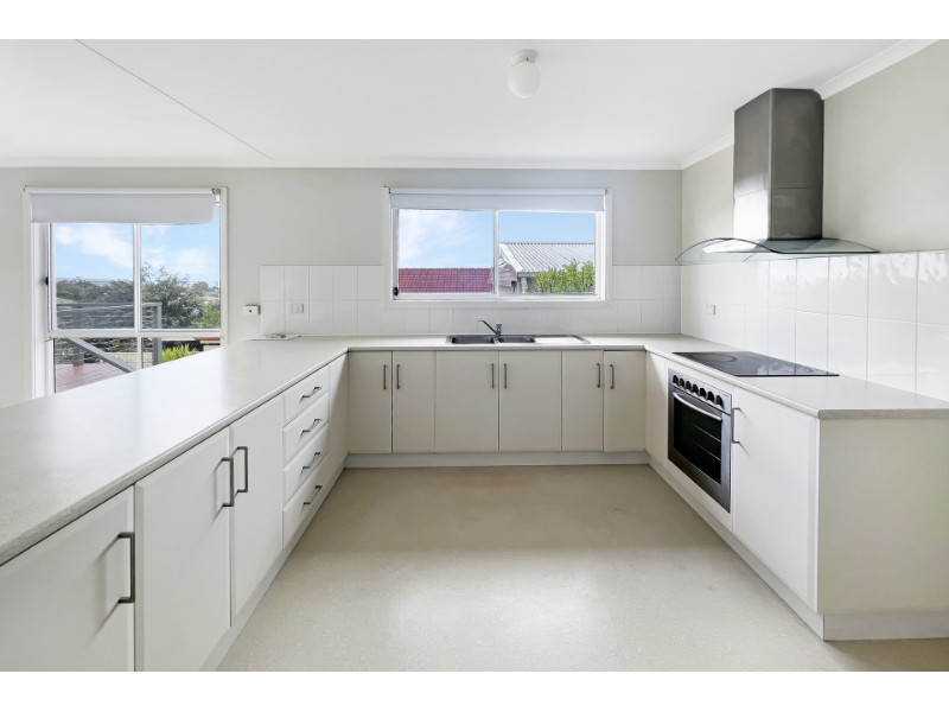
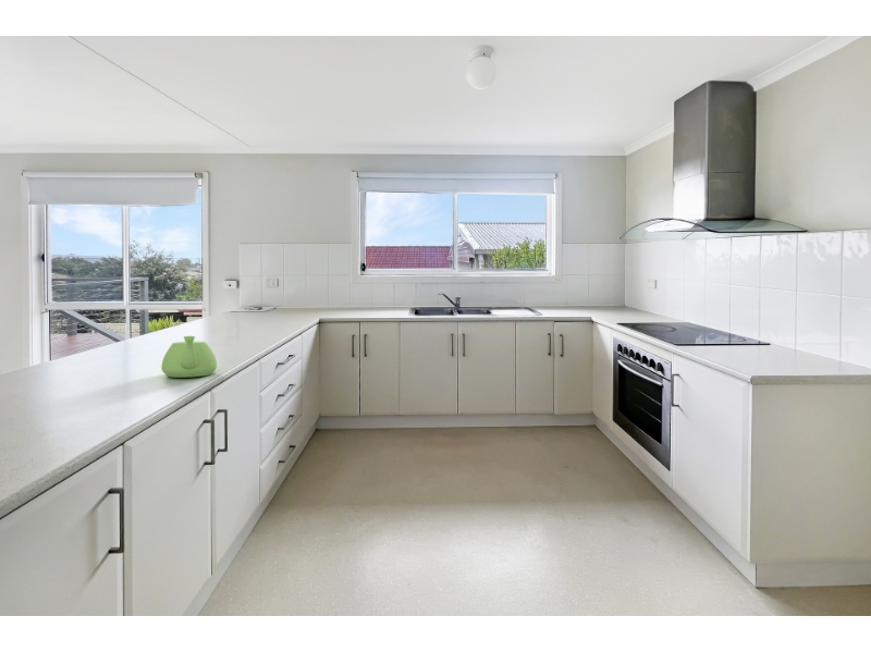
+ teapot (189, 355)
